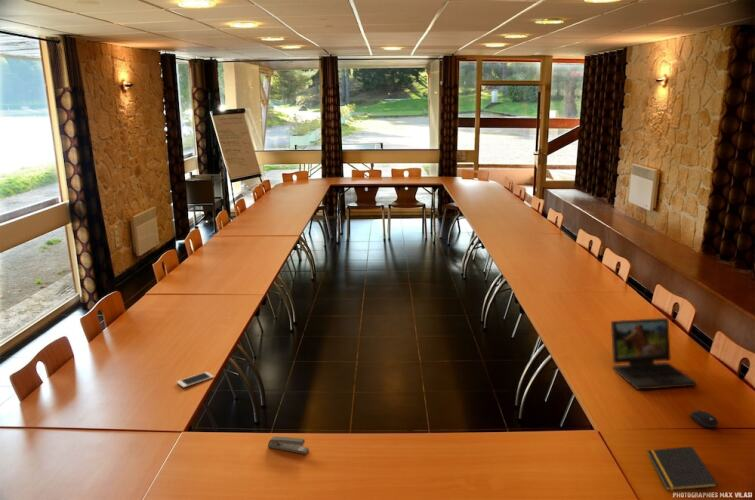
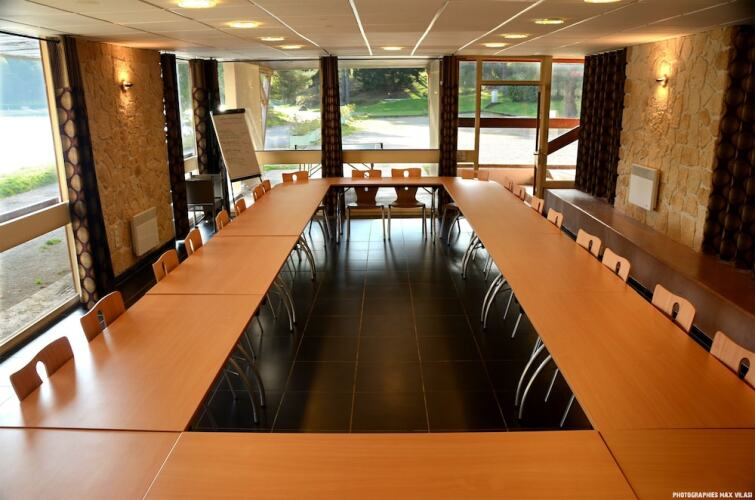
- stapler (288, 443)
- computer mouse (704, 417)
- notepad (680, 467)
- cell phone (195, 379)
- laptop (652, 351)
